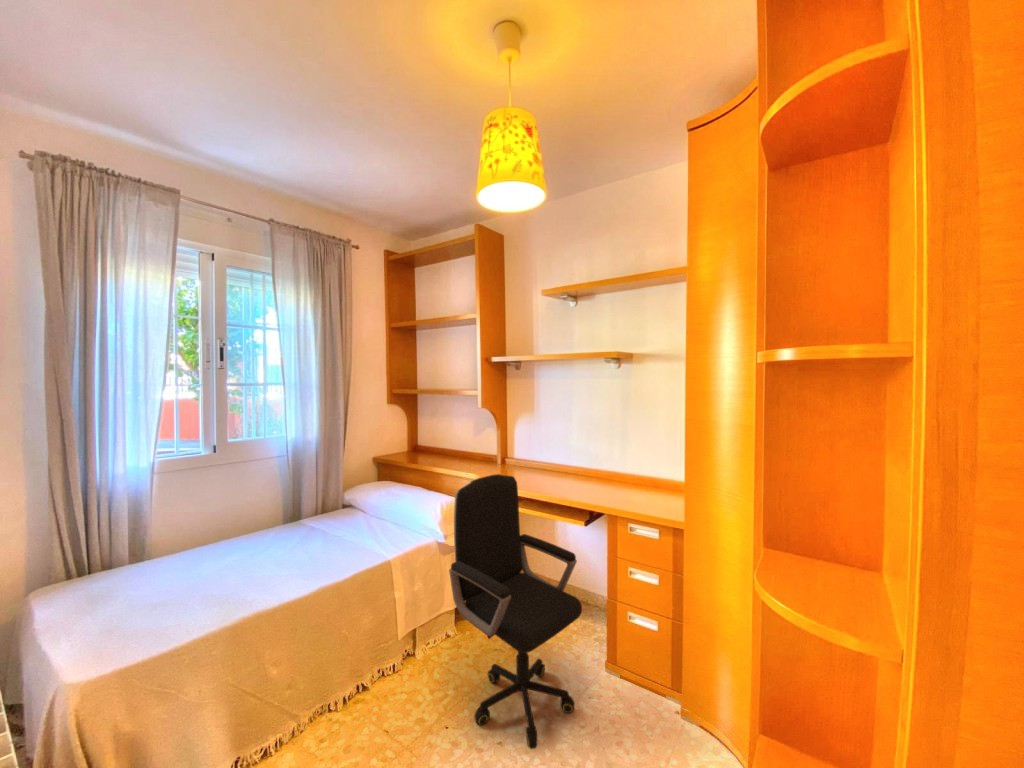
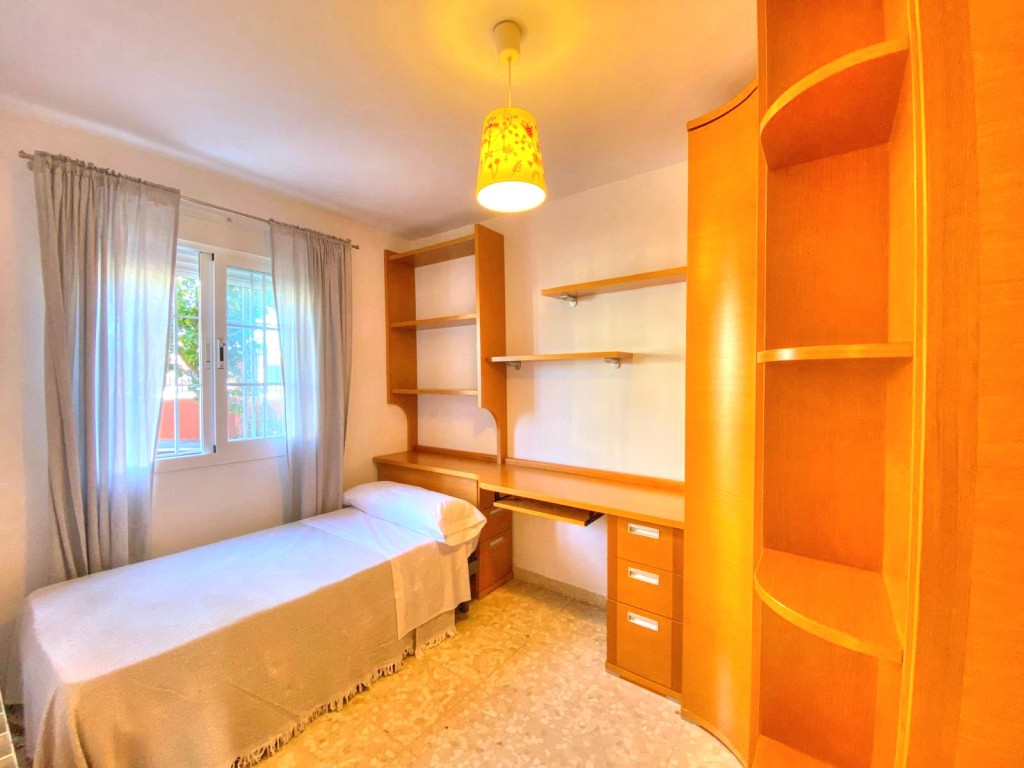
- office chair (515, 592)
